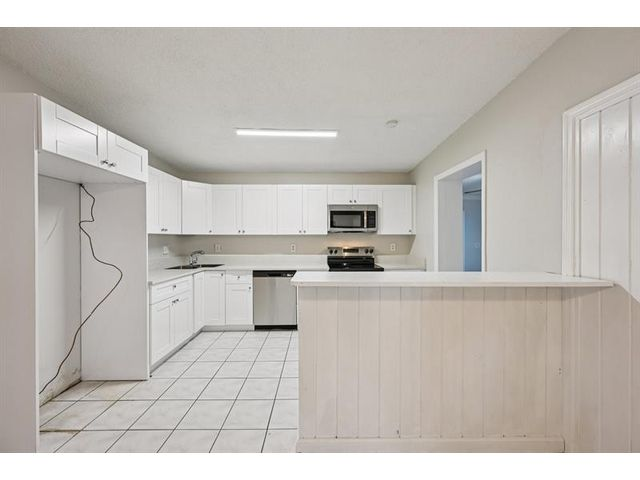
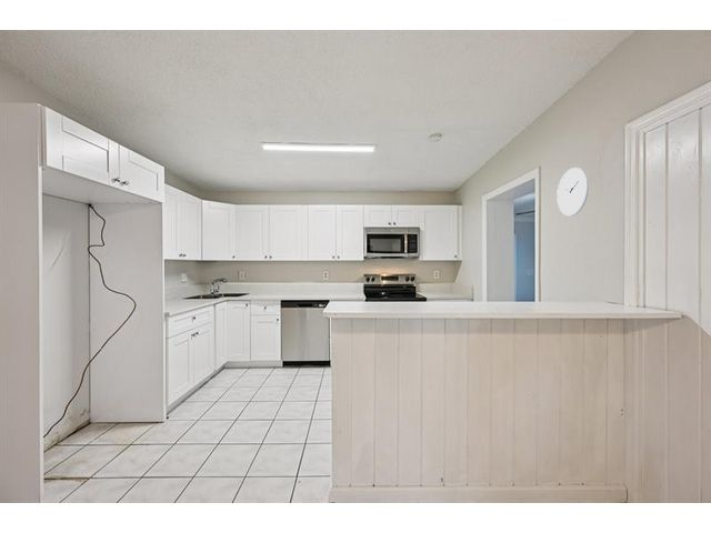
+ wall clock (570, 192)
